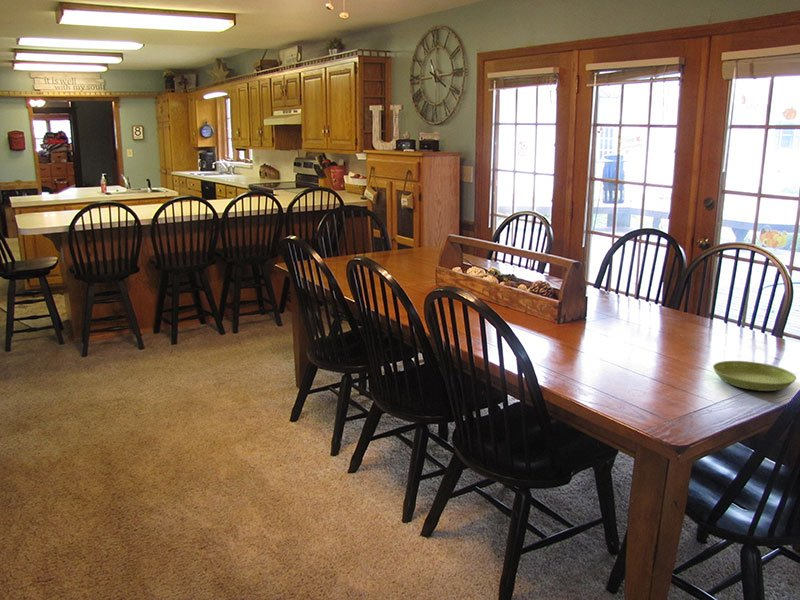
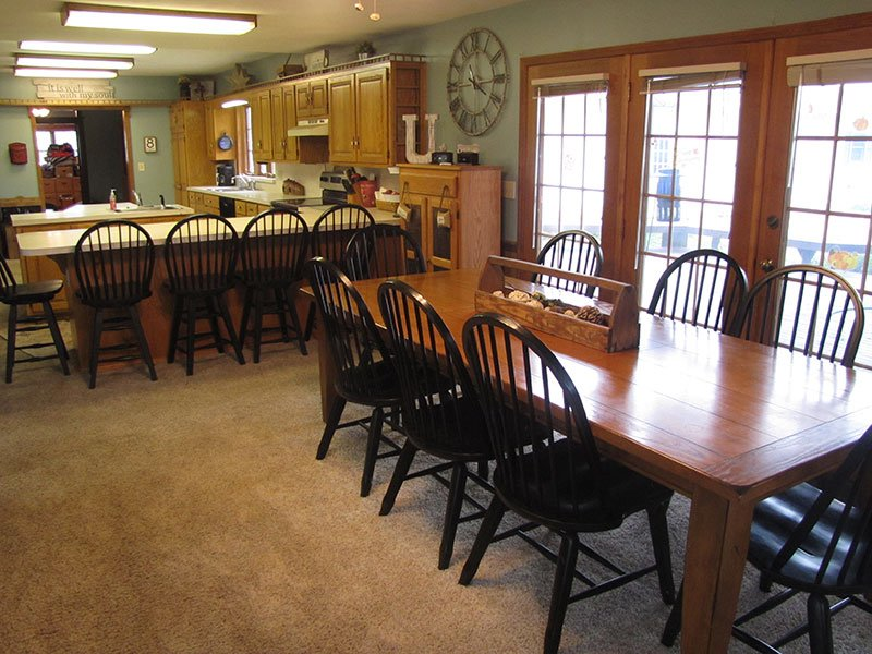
- saucer (753, 376)
